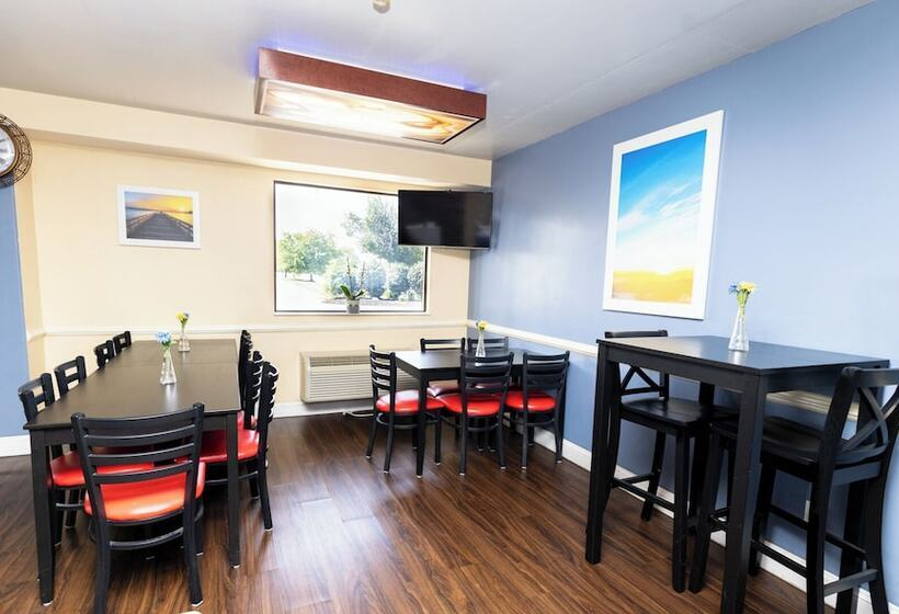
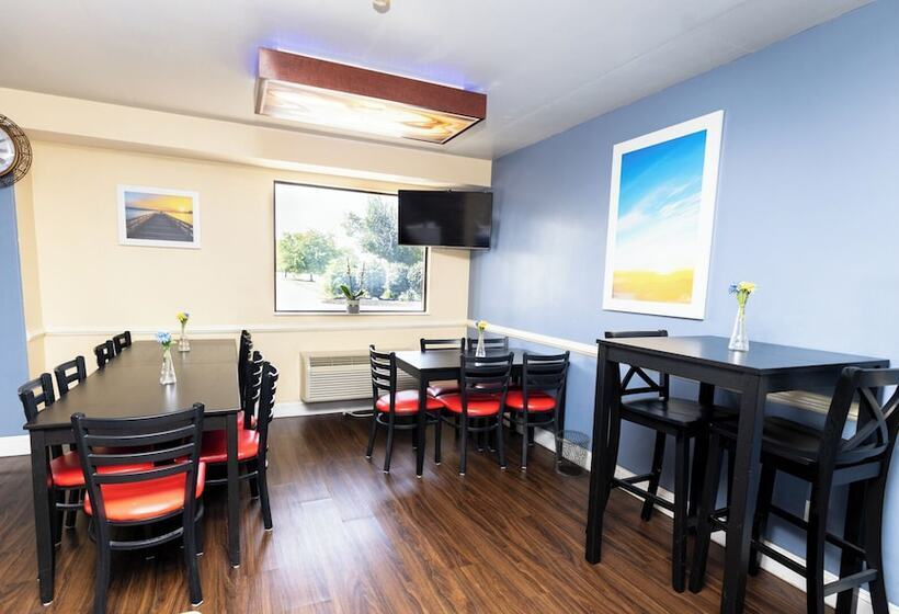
+ waste bin (570, 453)
